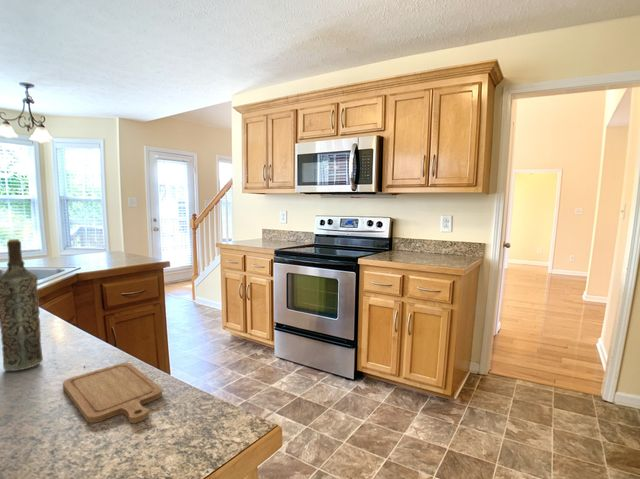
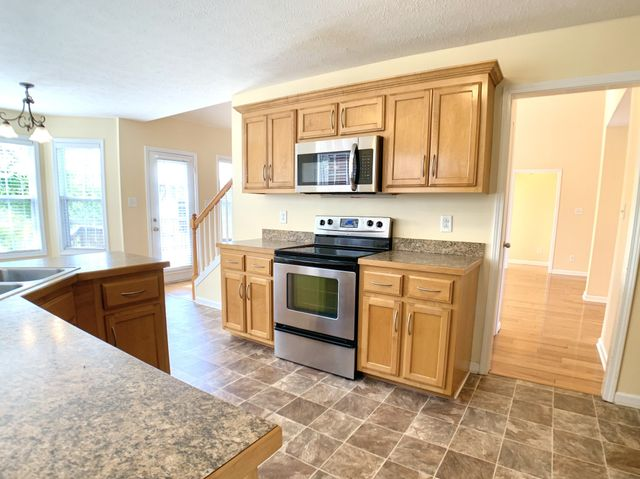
- bottle (19, 303)
- chopping board (116, 392)
